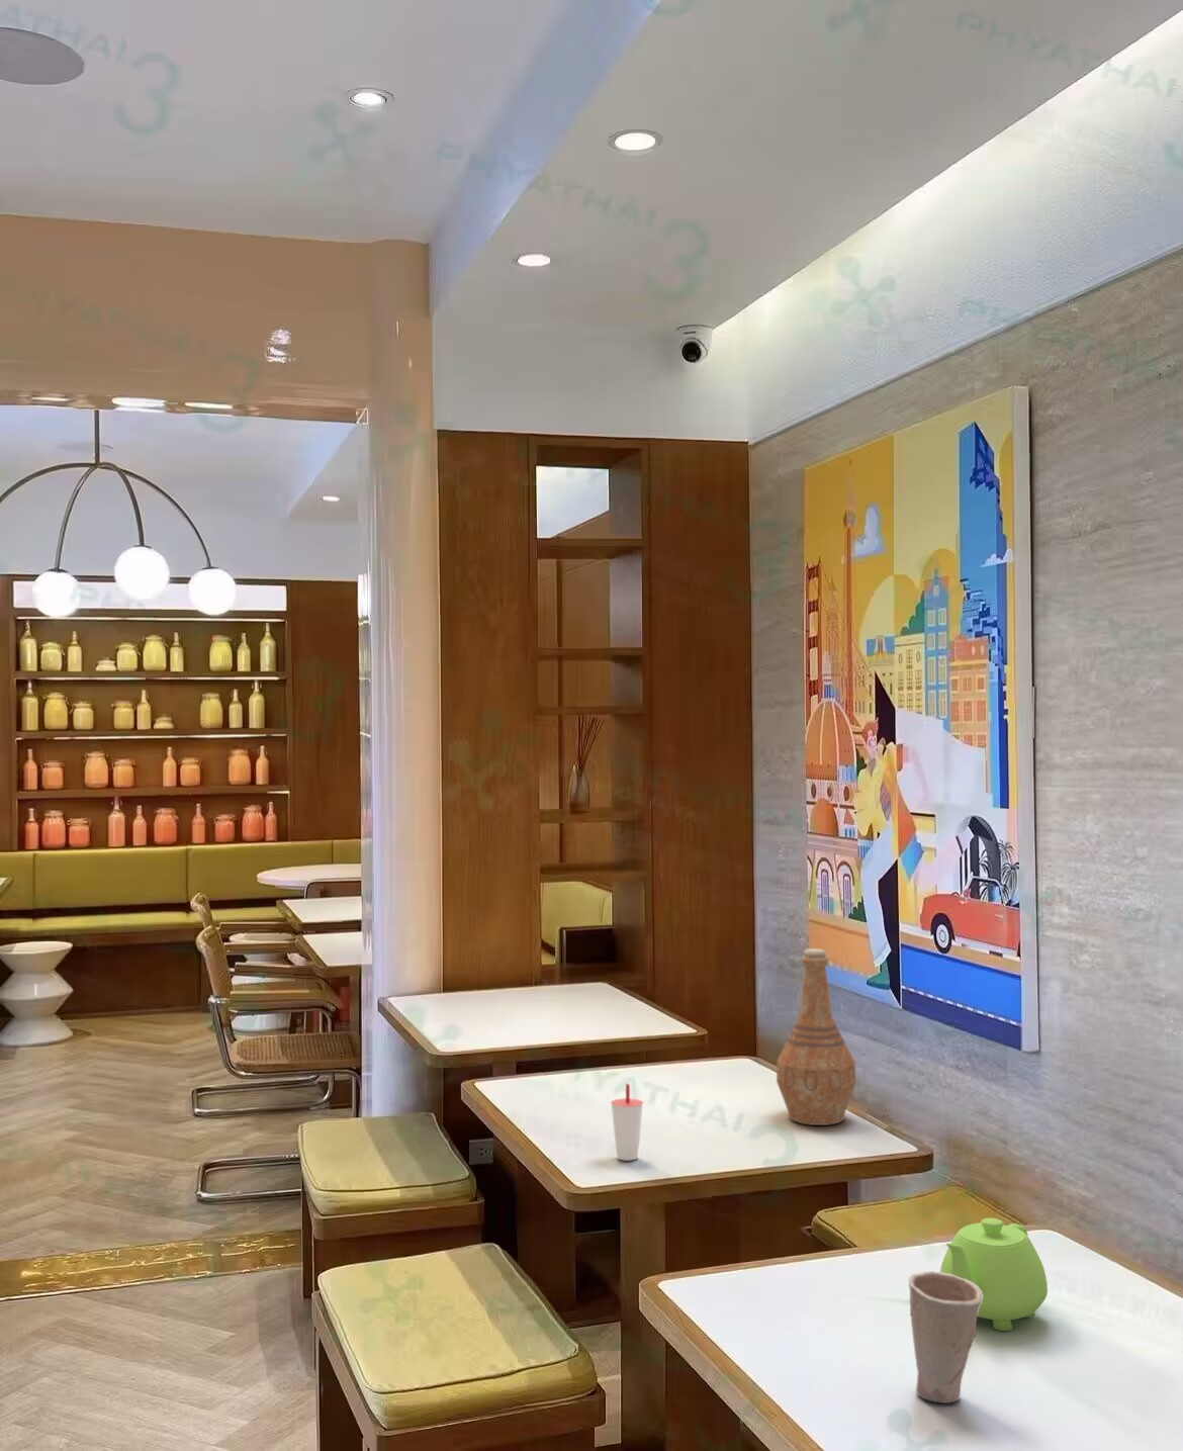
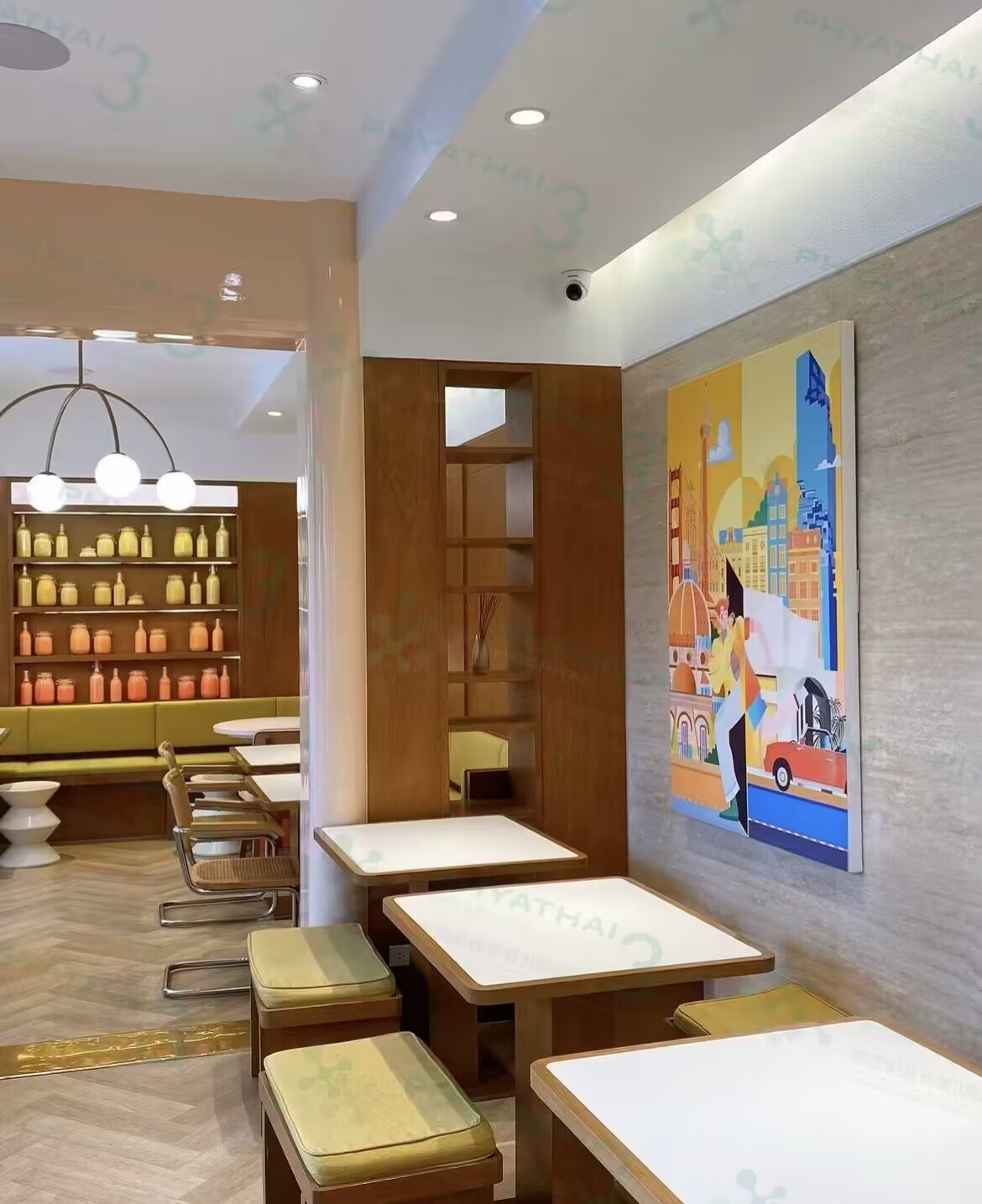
- cup (626, 1121)
- cup (946, 1340)
- teapot (988, 1269)
- vase (814, 1033)
